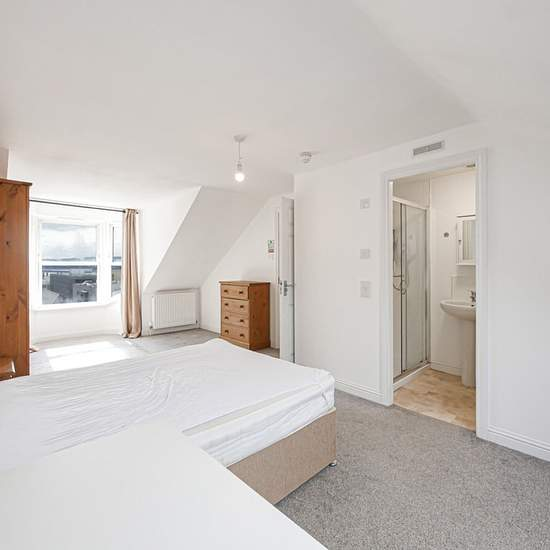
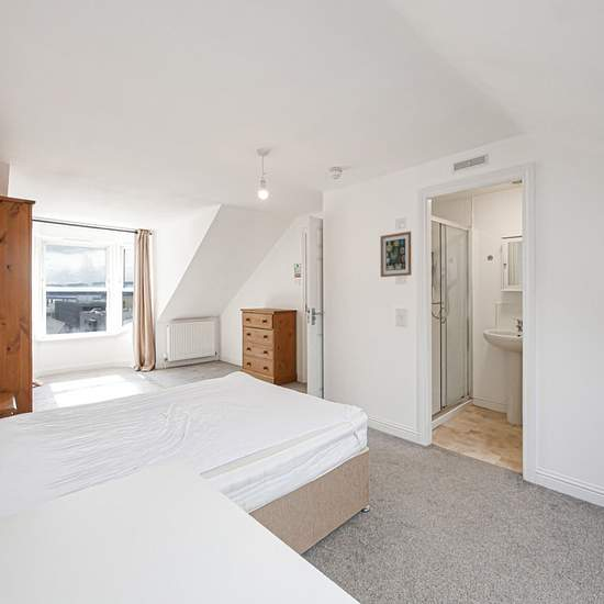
+ wall art (394, 255)
